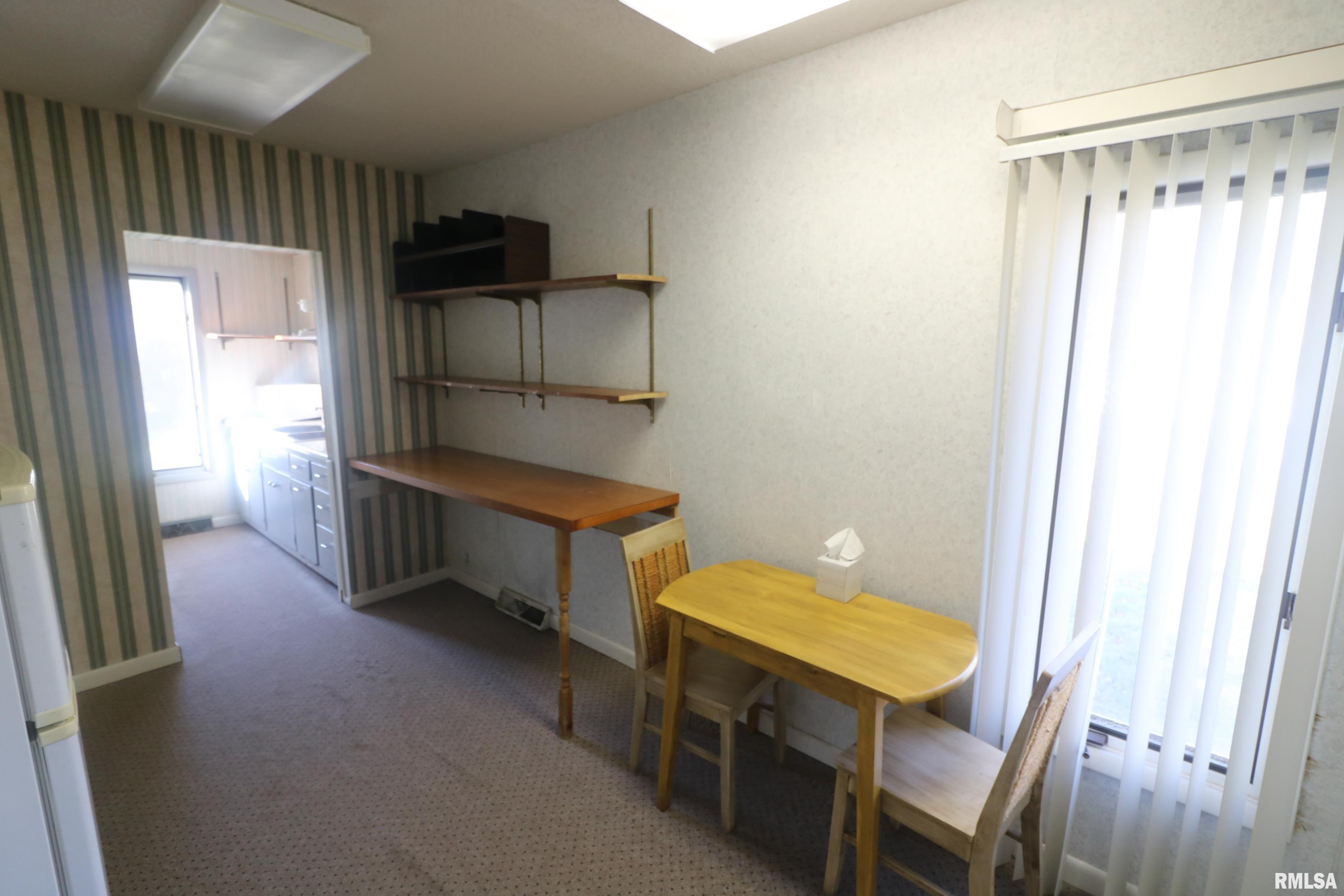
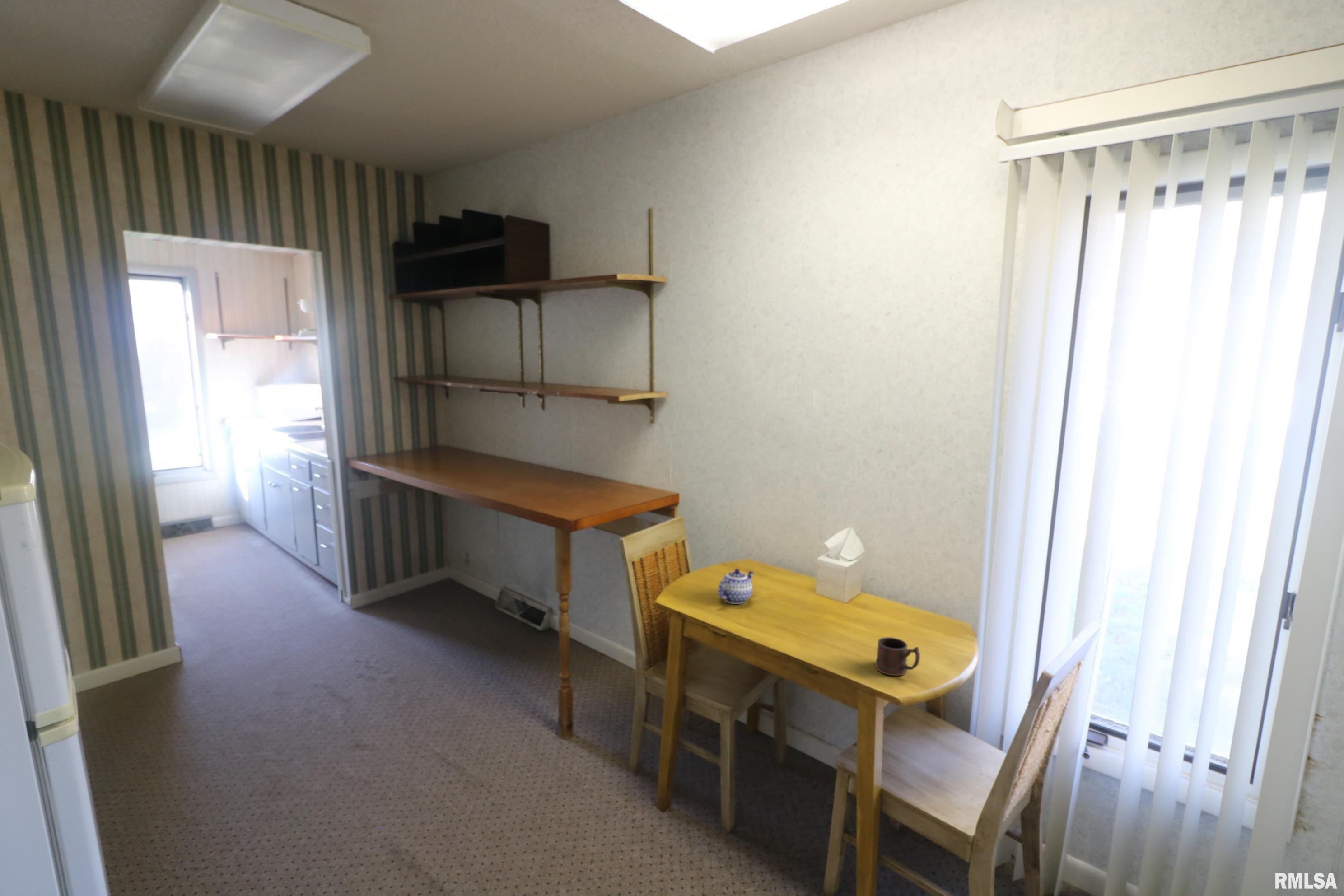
+ mug (898, 655)
+ teapot (736, 584)
